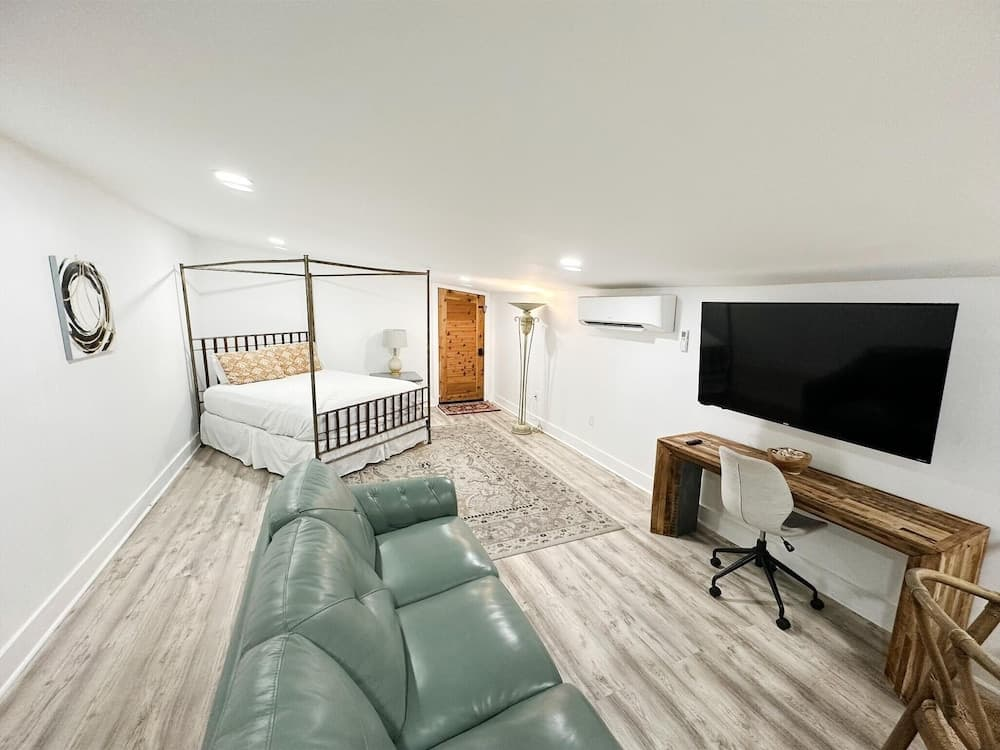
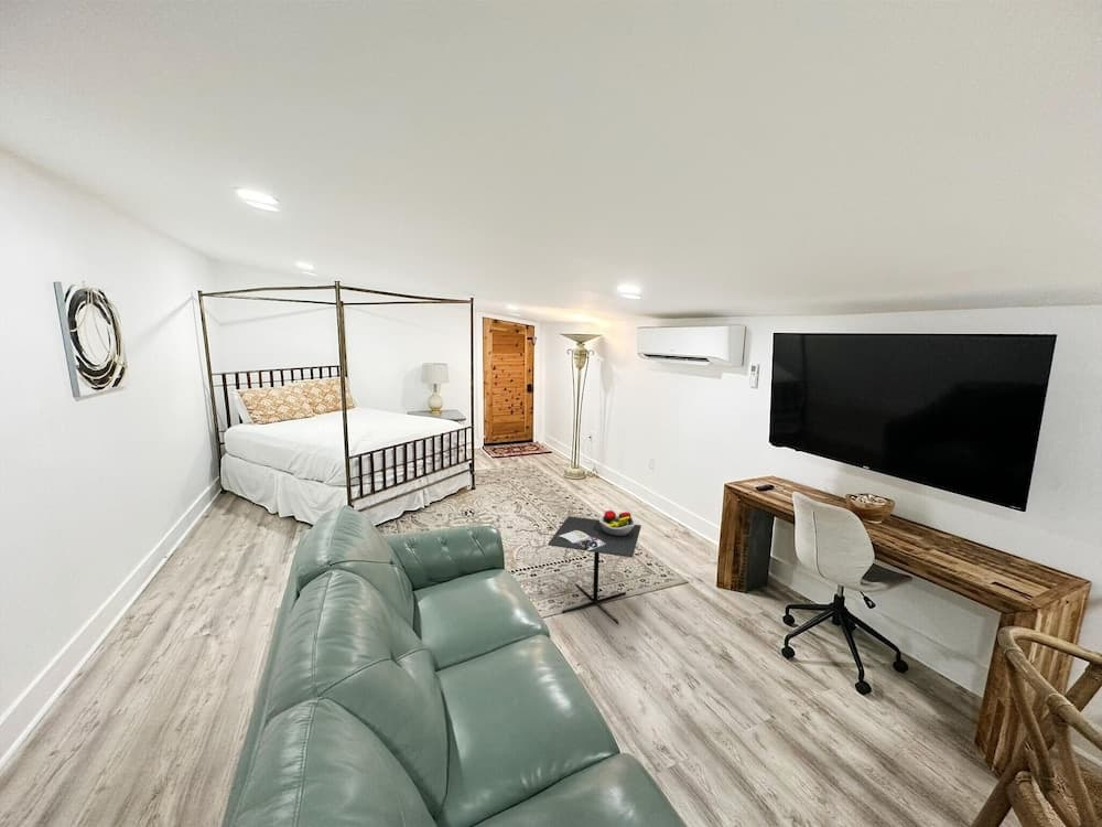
+ kitchen table (595, 560)
